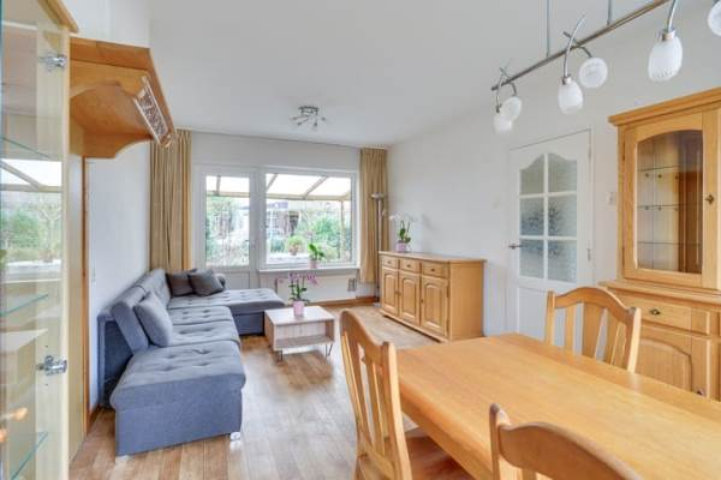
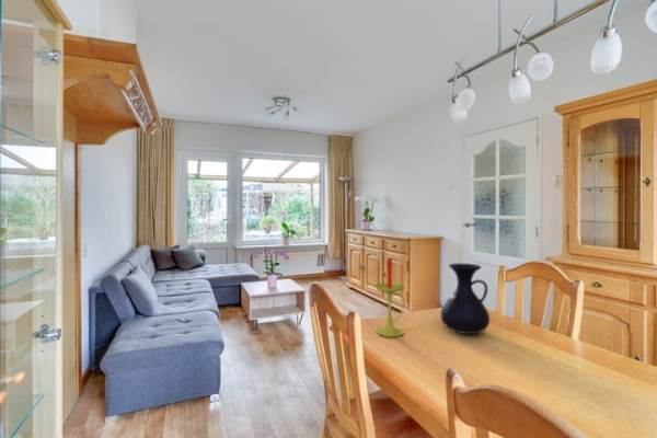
+ candle (390, 293)
+ vase (464, 298)
